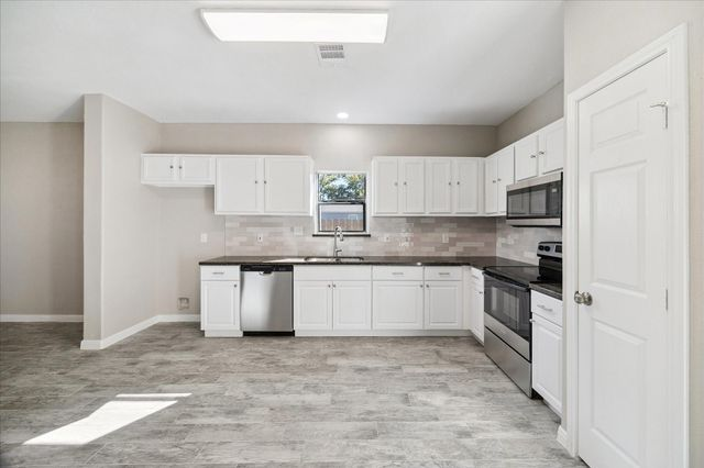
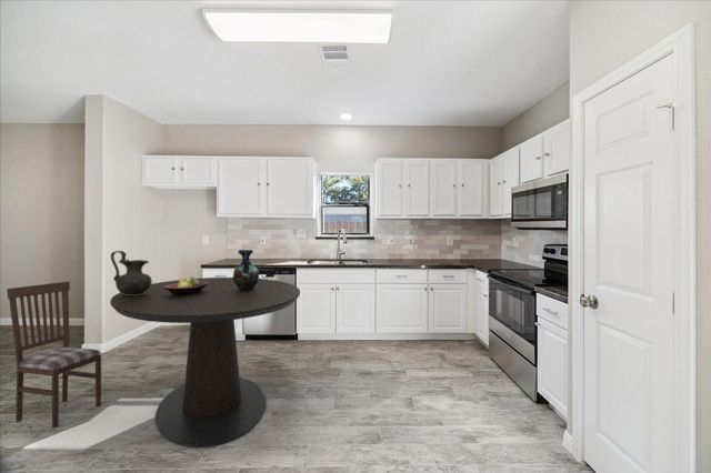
+ fruit bowl (187, 284)
+ dining table (212, 346)
+ vase (246, 269)
+ pitcher (131, 272)
+ dining chair (58, 349)
